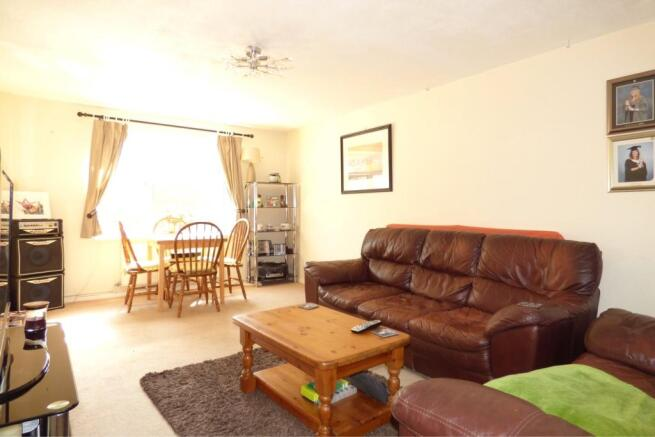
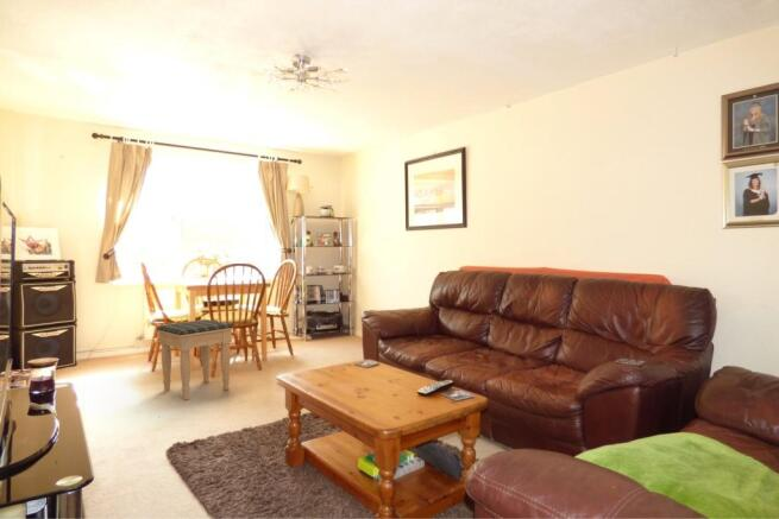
+ footstool (201, 356)
